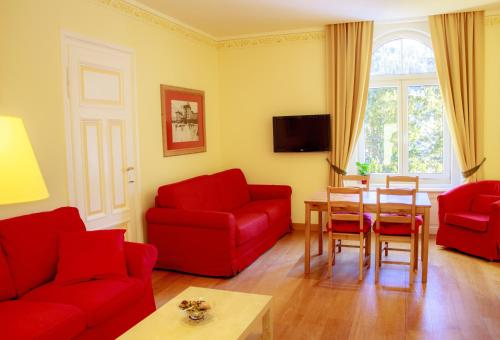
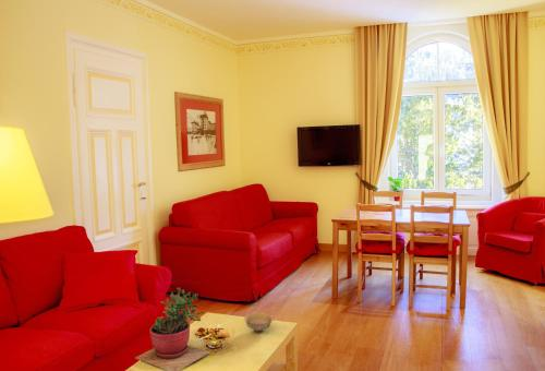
+ succulent plant (171, 323)
+ bowl (258, 324)
